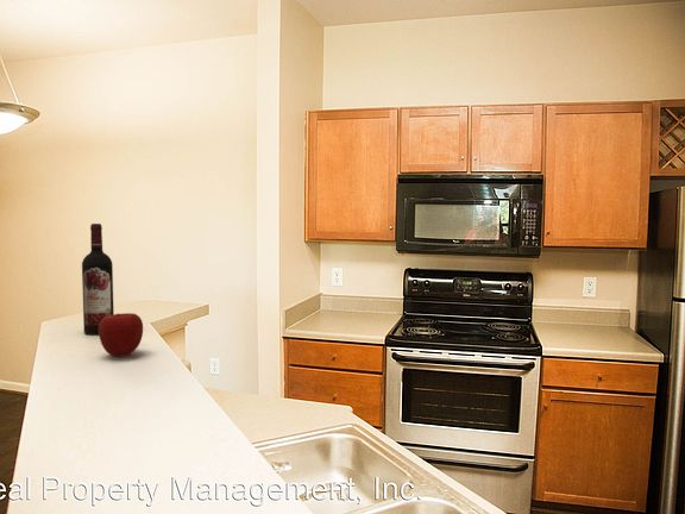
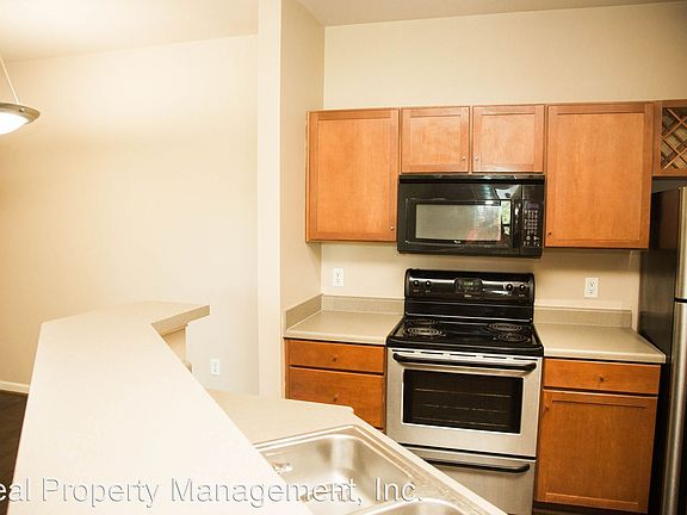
- wine bottle (98, 277)
- apple (121, 333)
